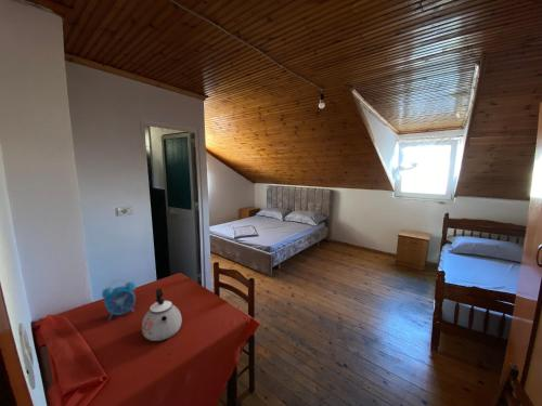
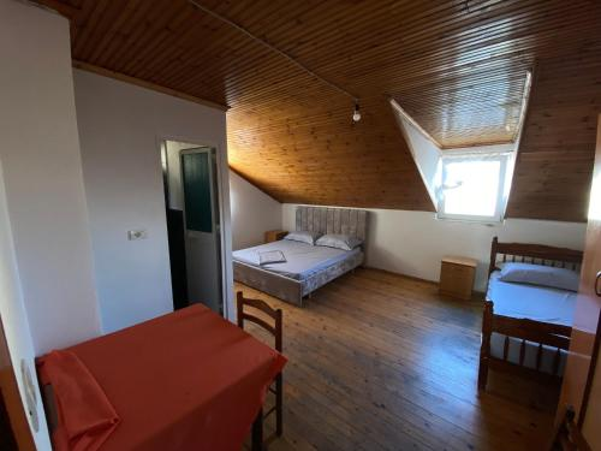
- alarm clock (120, 298)
- kettle (162, 312)
